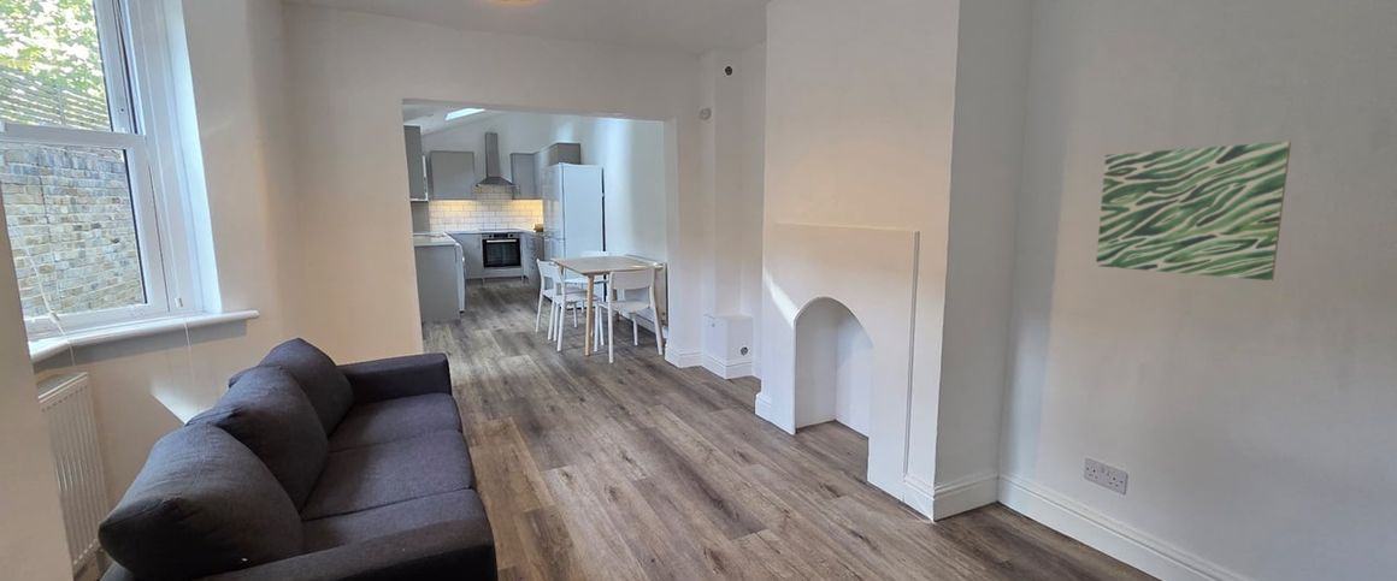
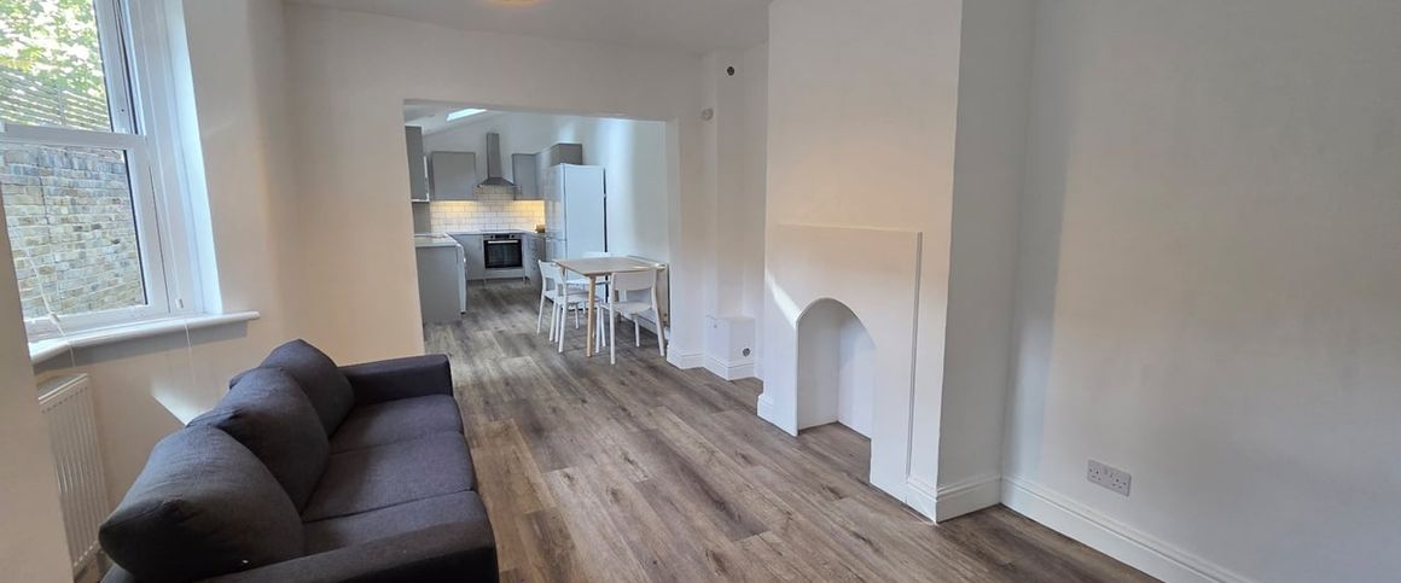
- wall art (1180, 211)
